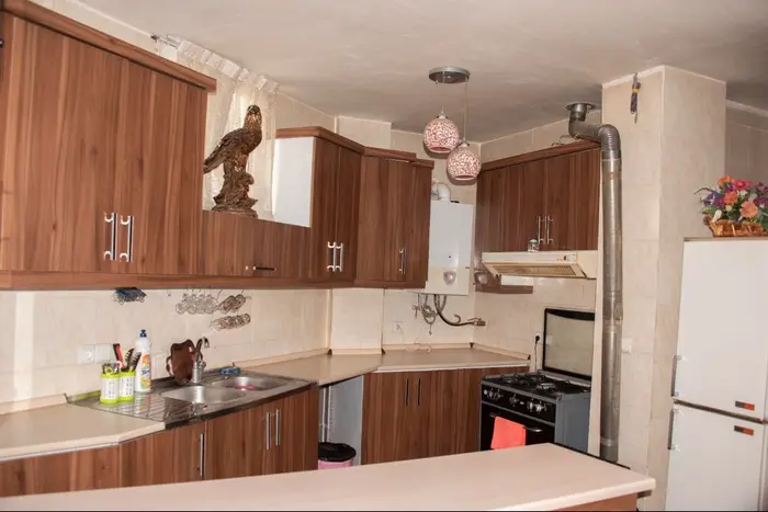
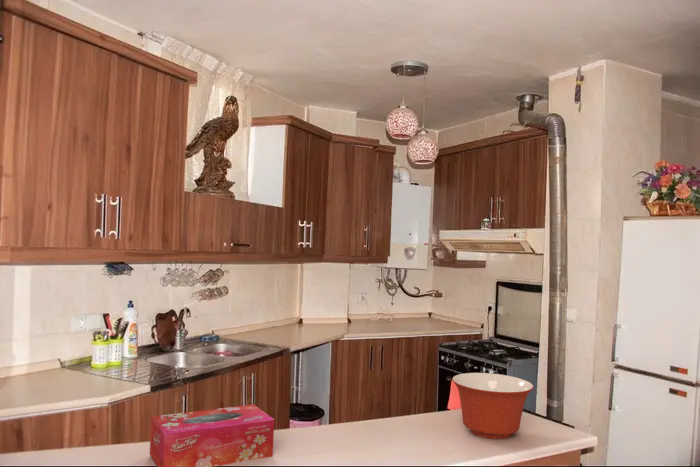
+ mixing bowl (491, 406)
+ tissue box (212, 436)
